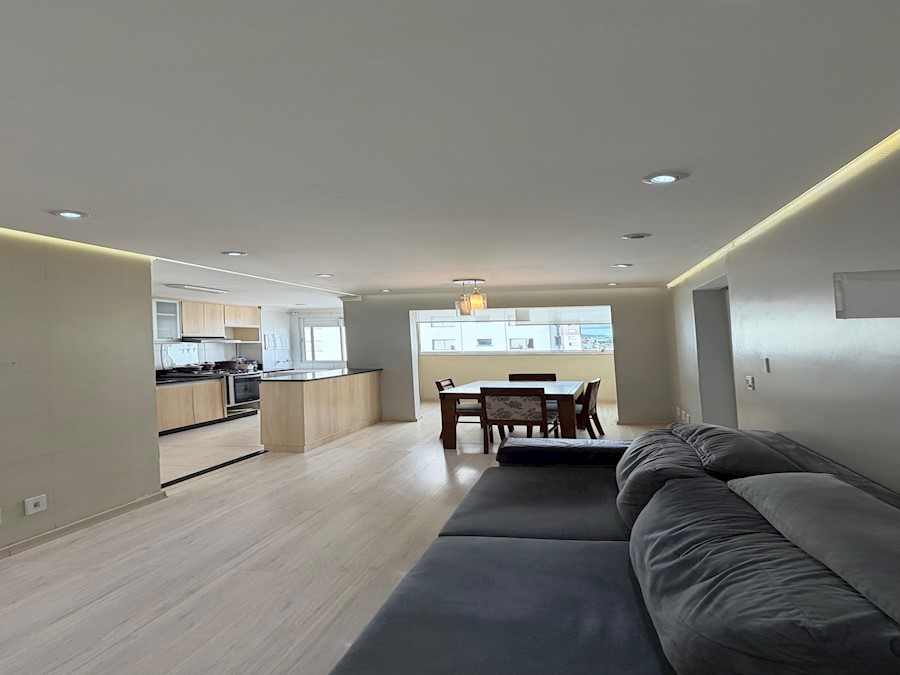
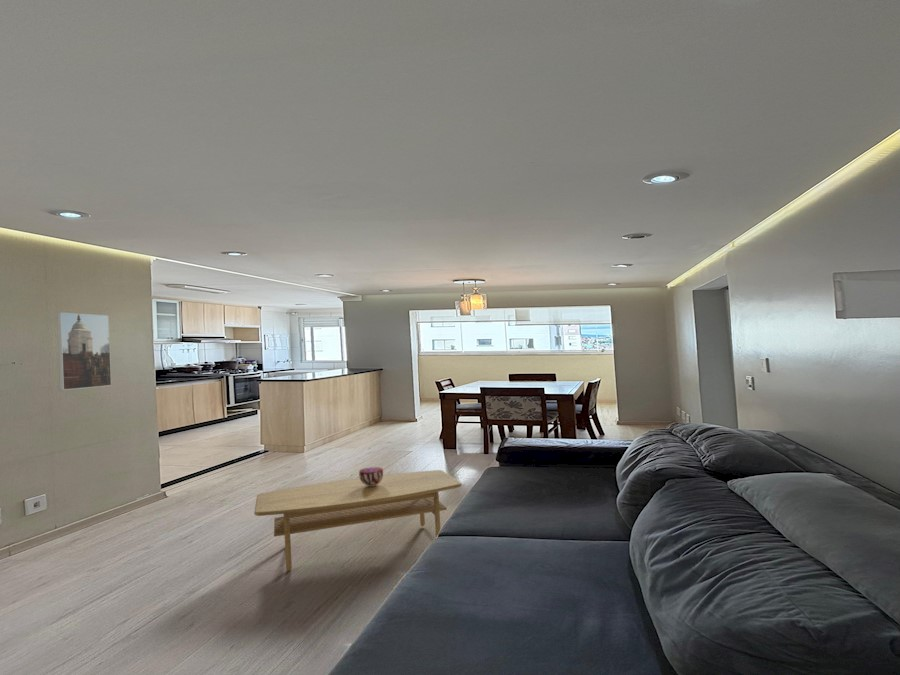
+ coffee table (361, 517)
+ decorative bowl (371, 477)
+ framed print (85, 350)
